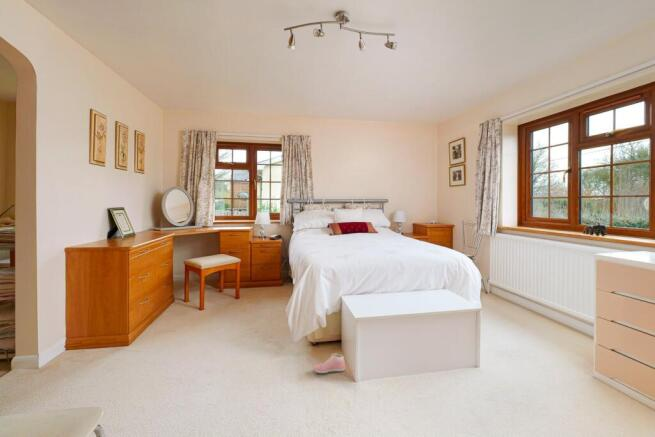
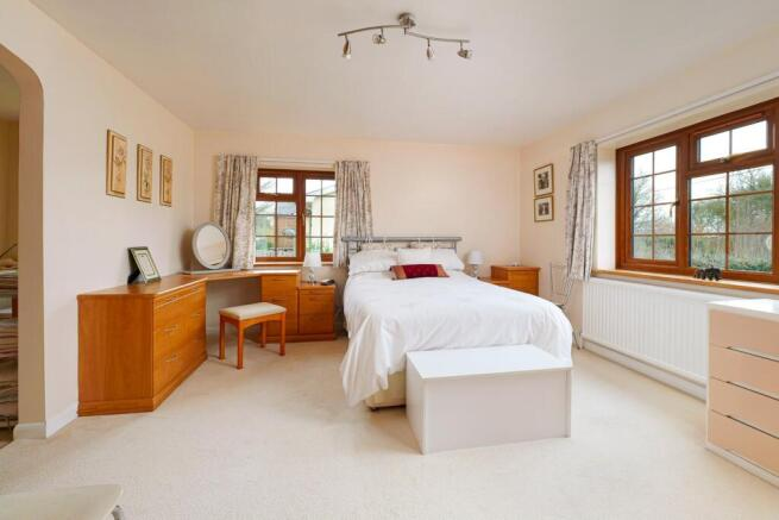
- sneaker (329, 362)
